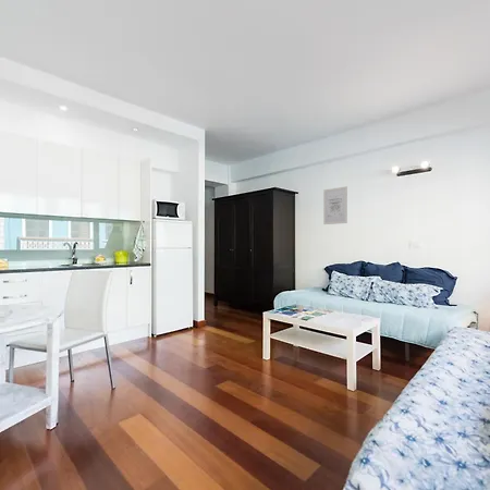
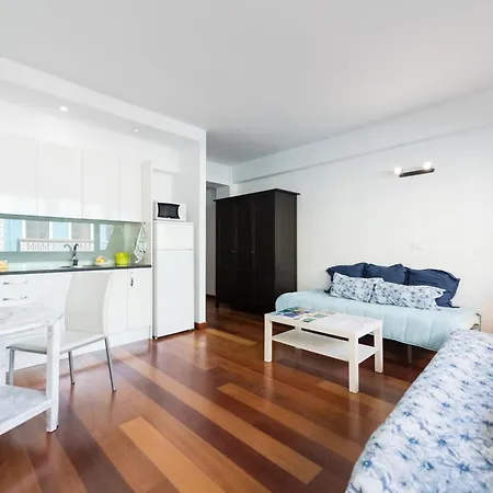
- wall art (334, 206)
